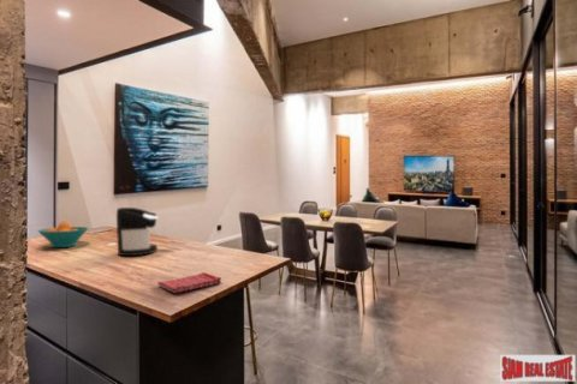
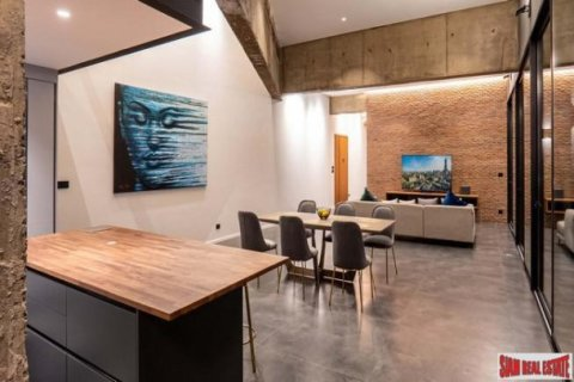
- dish towel (190, 281)
- fruit bowl (64, 233)
- coffee maker (138, 229)
